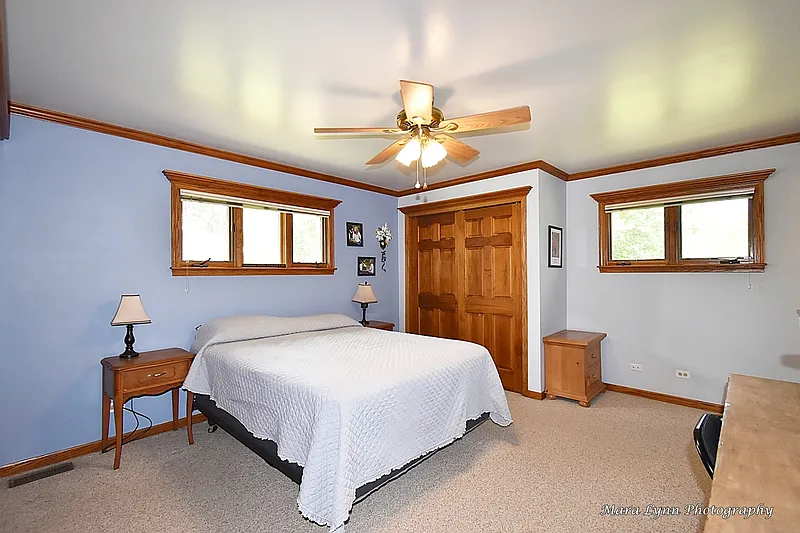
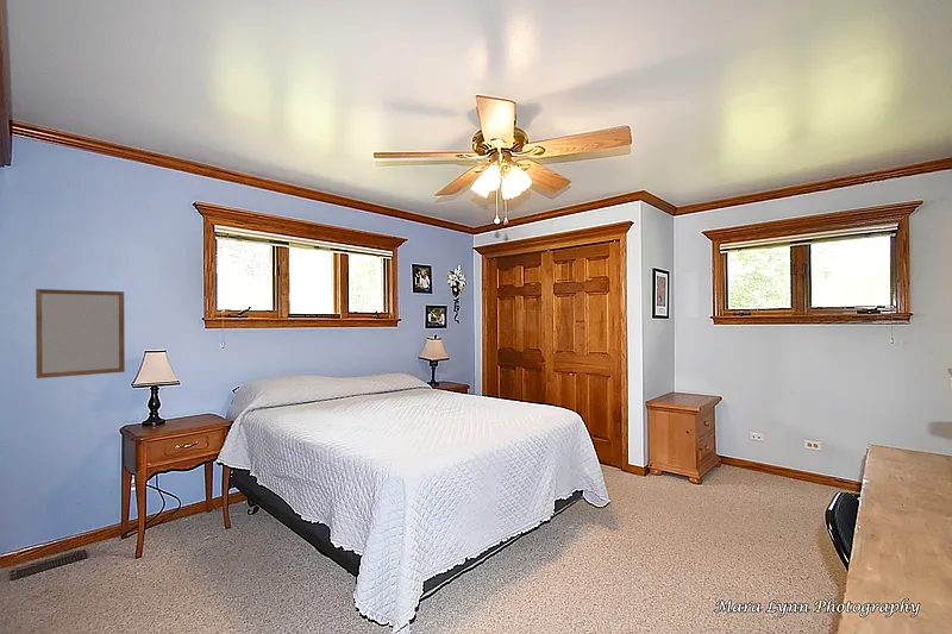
+ home mirror (82, 332)
